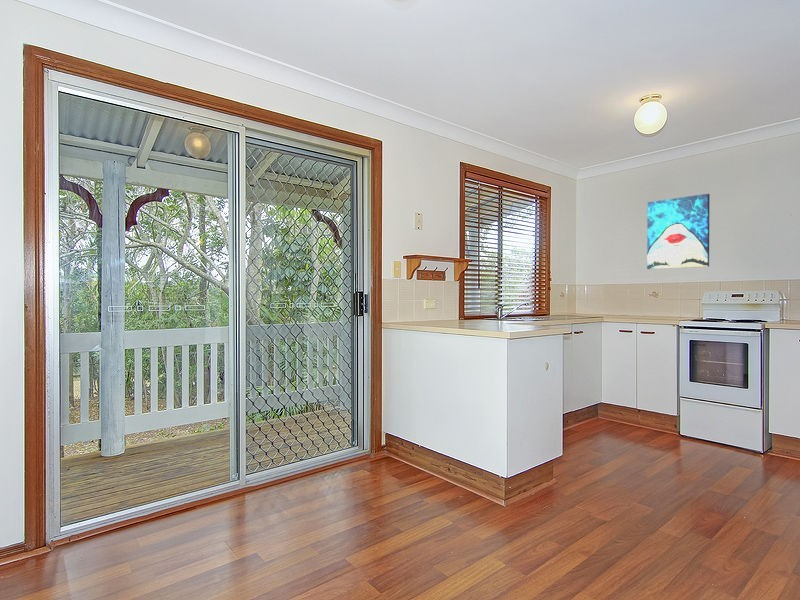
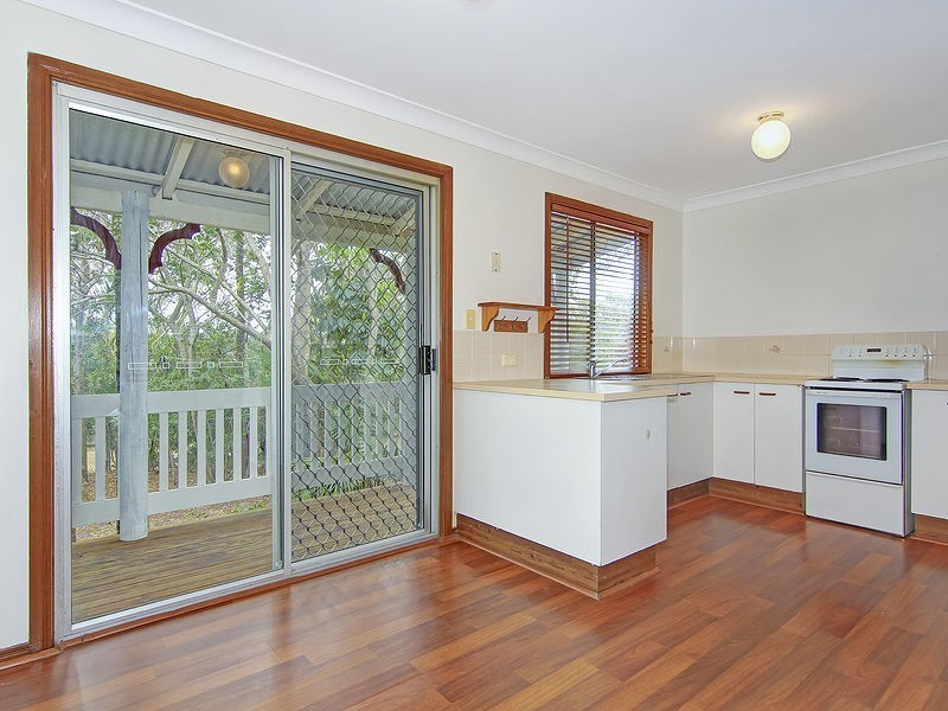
- wall art (677, 233)
